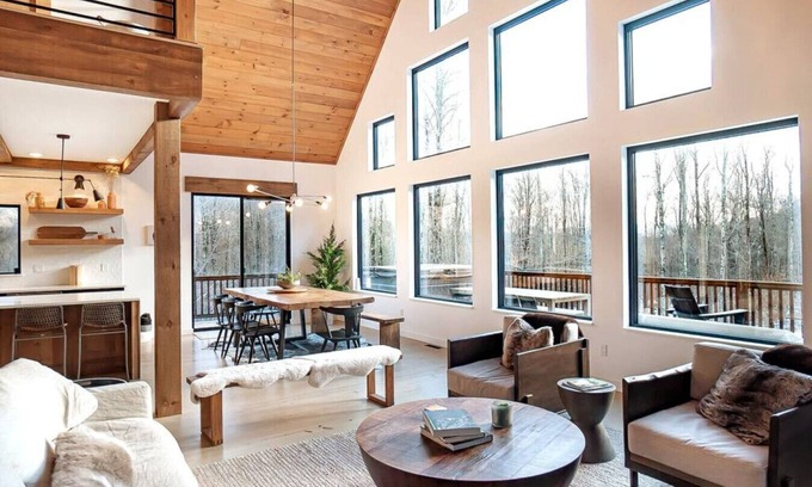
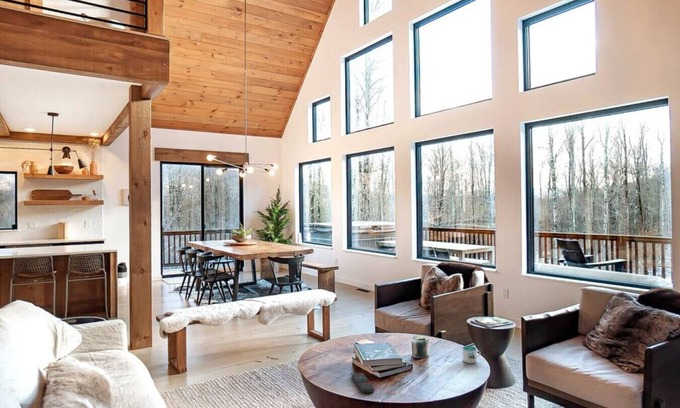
+ remote control (362, 382)
+ mug (471, 354)
